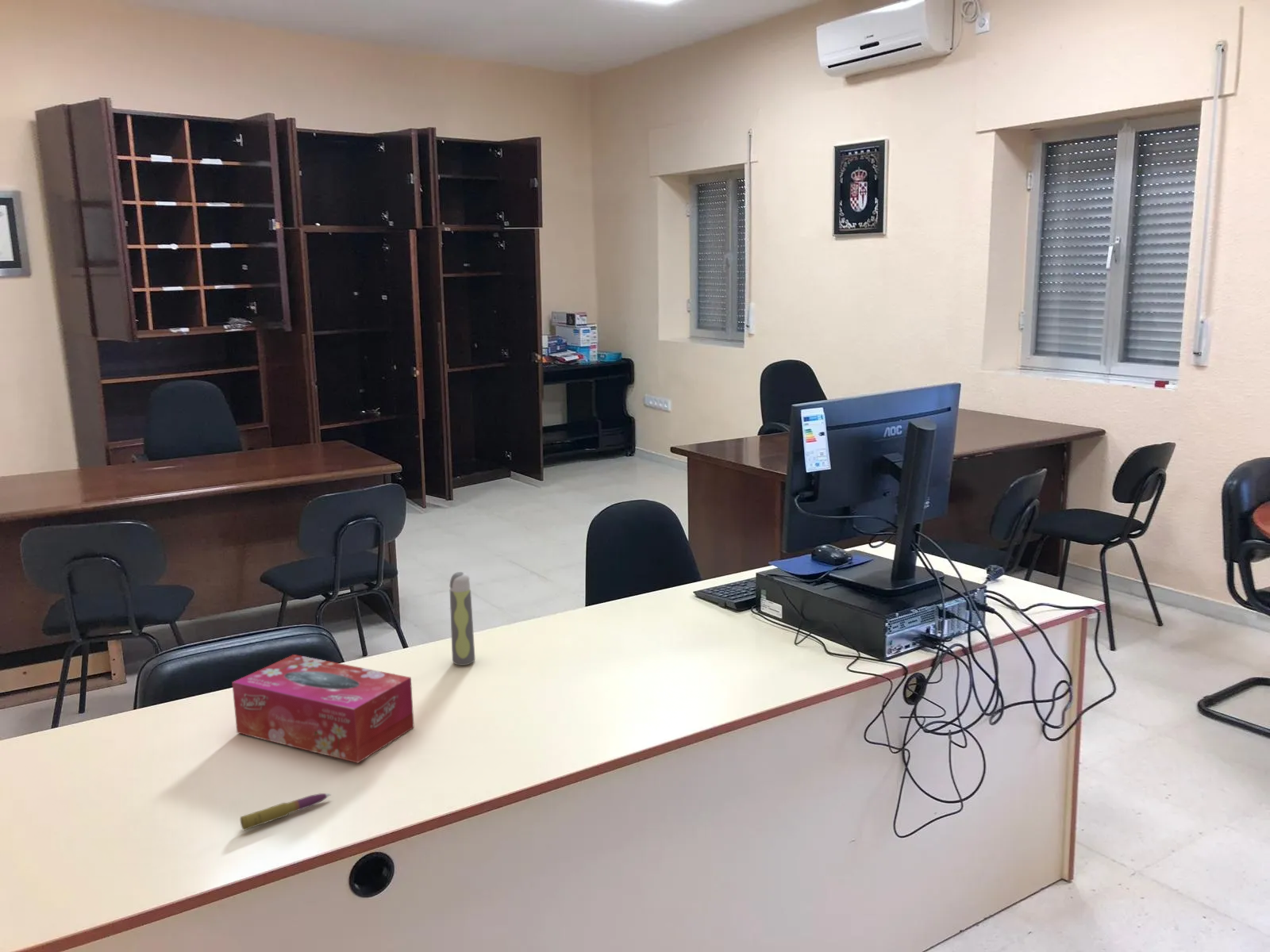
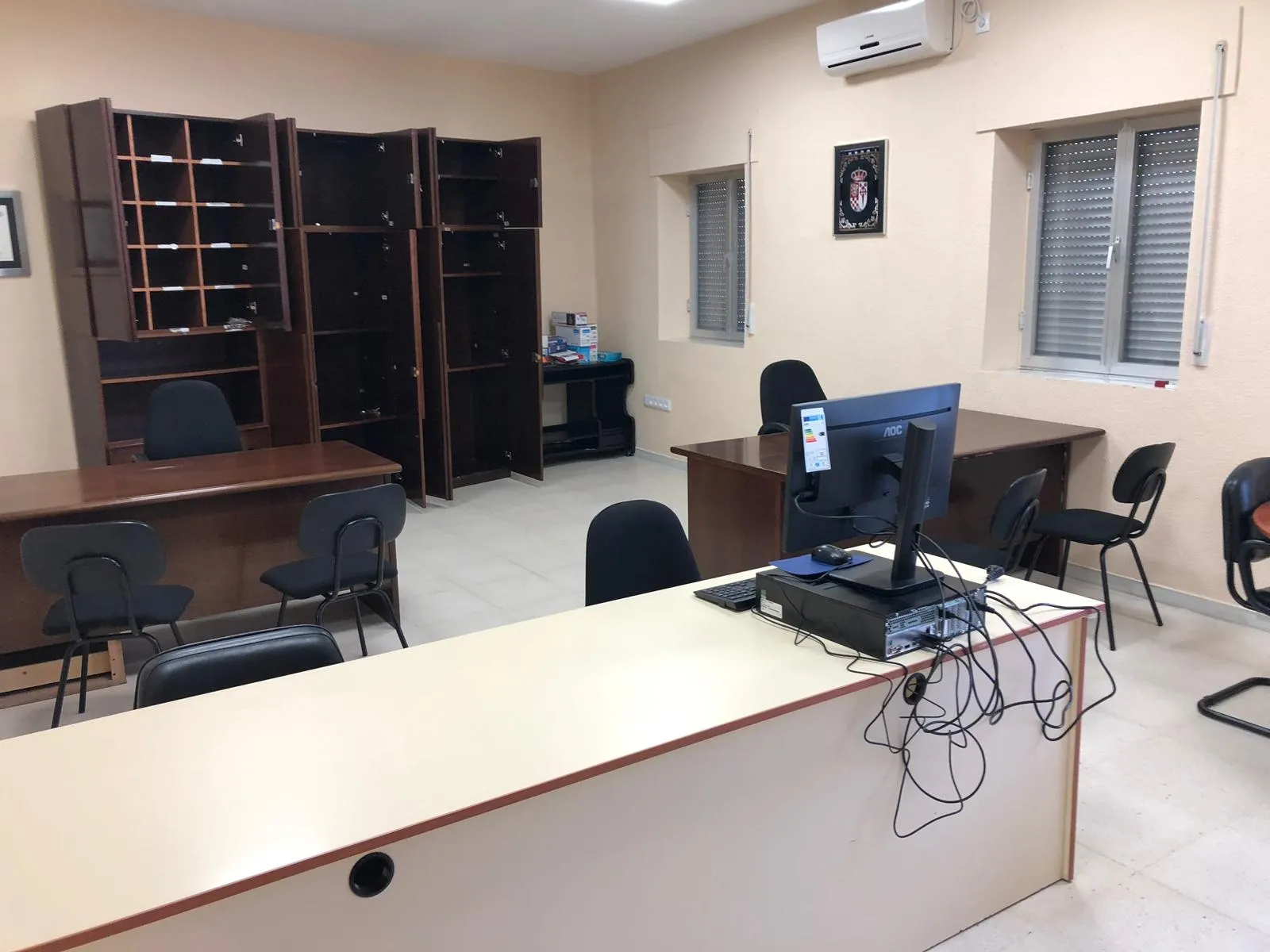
- pen (287, 808)
- tissue box (323, 704)
- spray bottle (461, 618)
